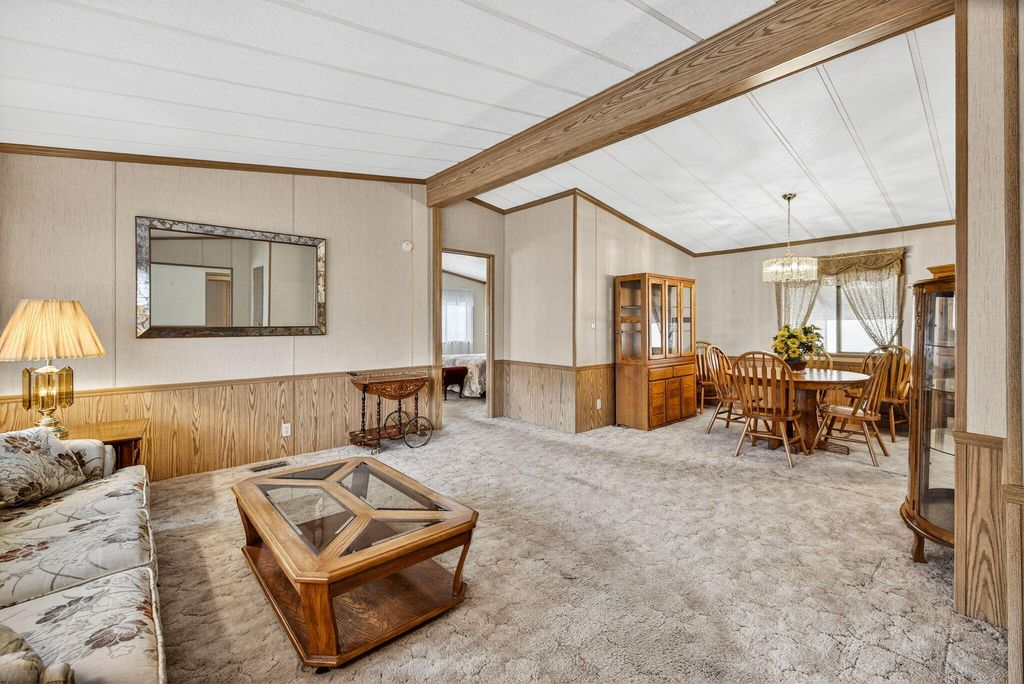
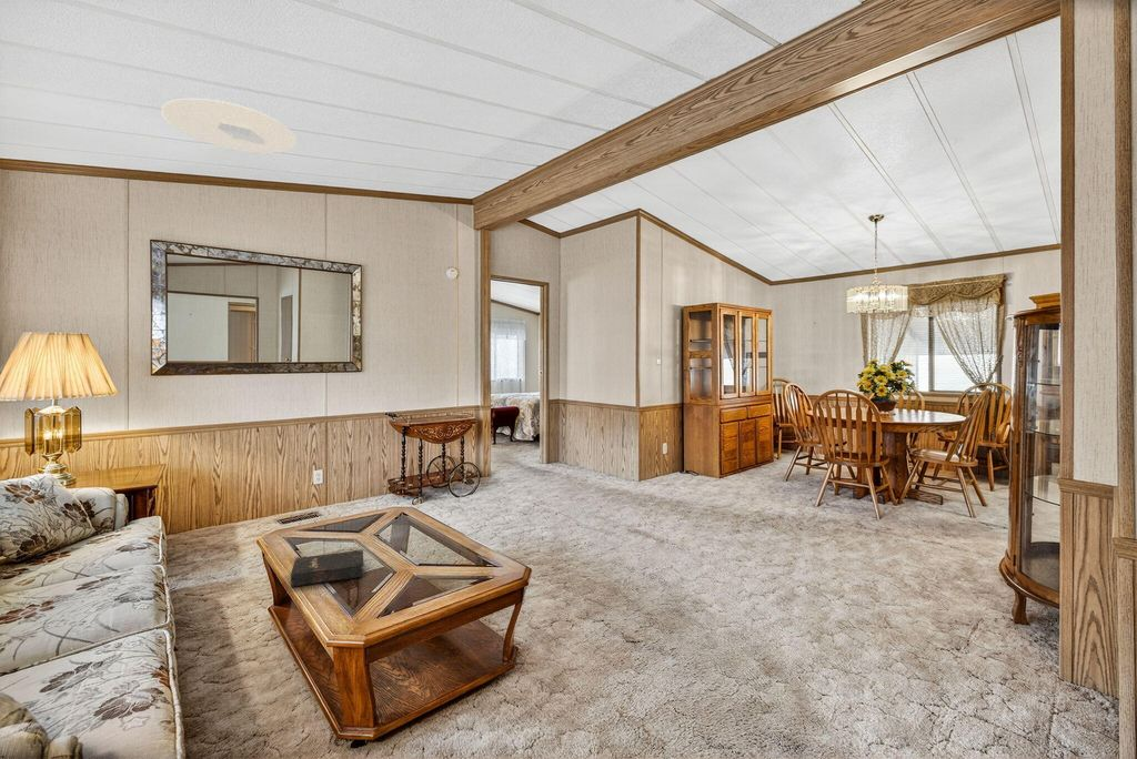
+ ceiling light (232, 123)
+ hardback book (329, 567)
